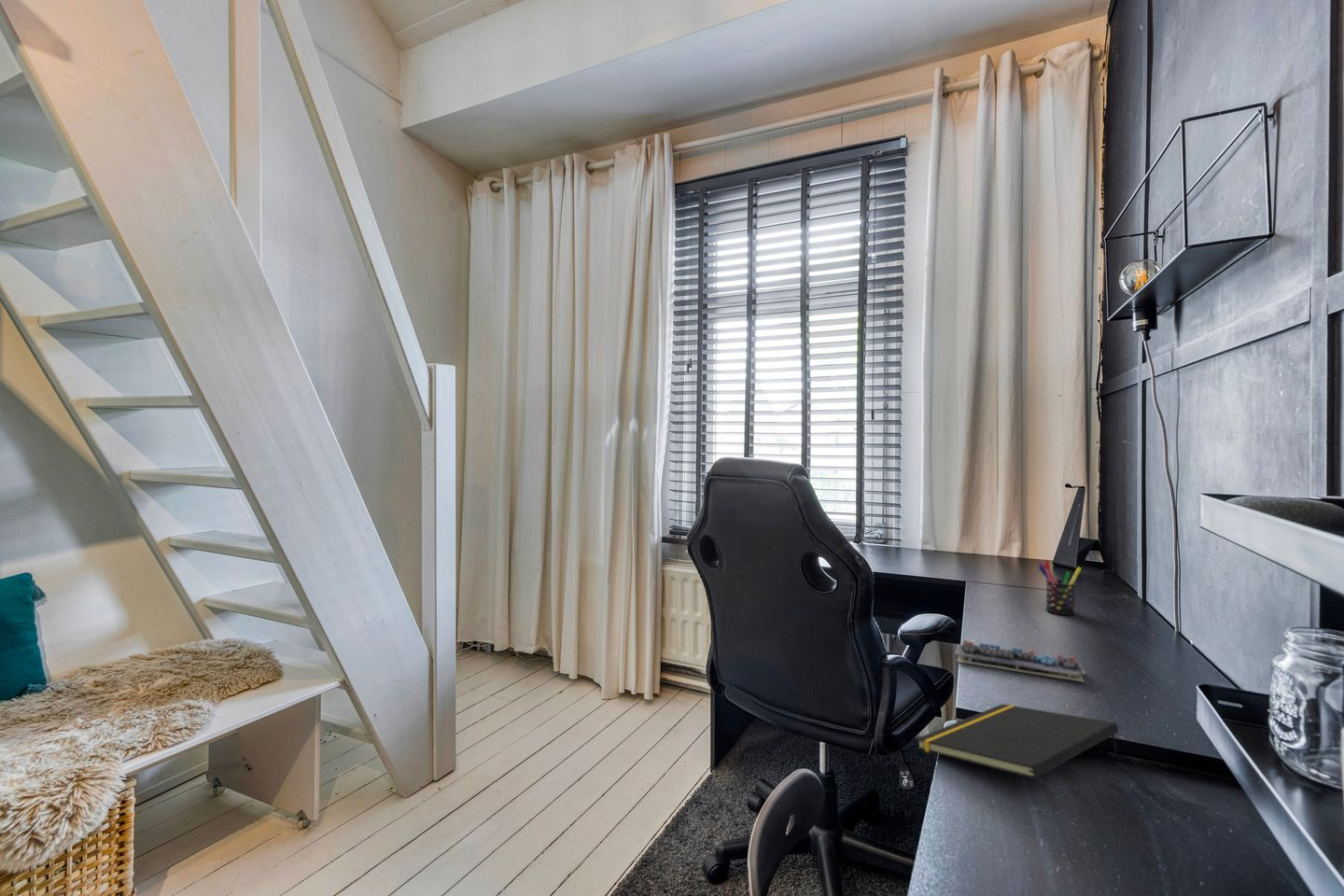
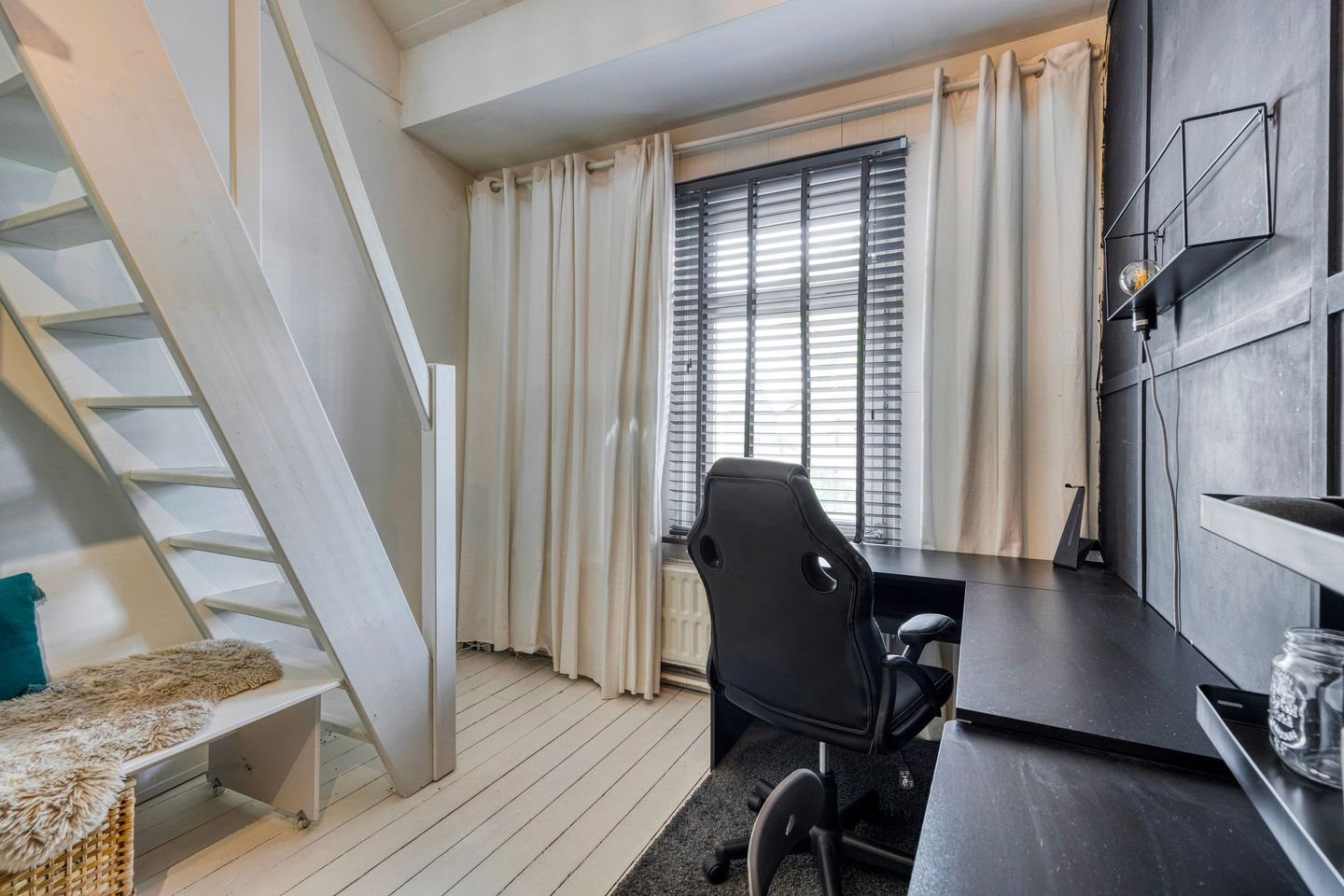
- pen holder (1059, 586)
- keyboard (1016, 657)
- notepad (1015, 735)
